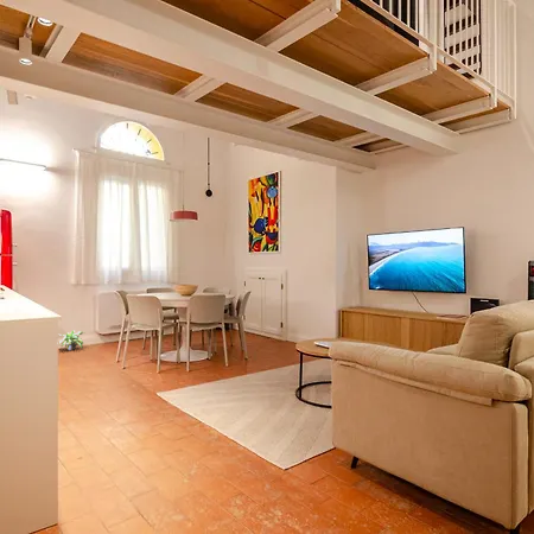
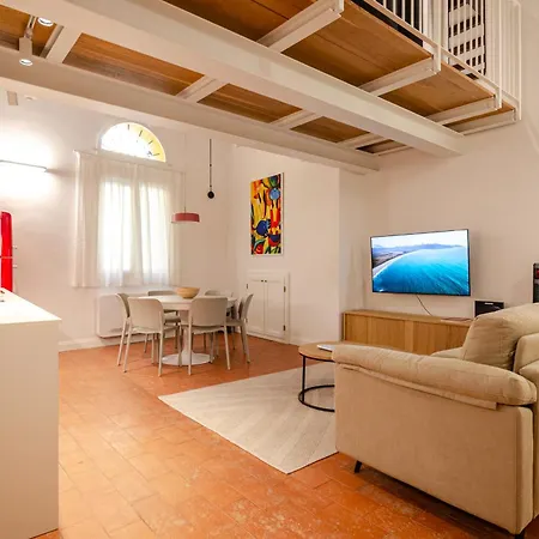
- potted plant (70, 339)
